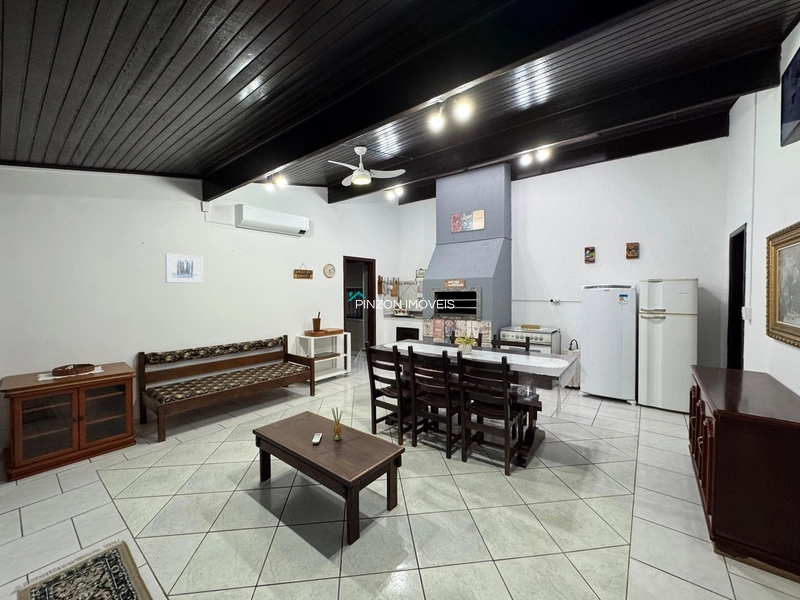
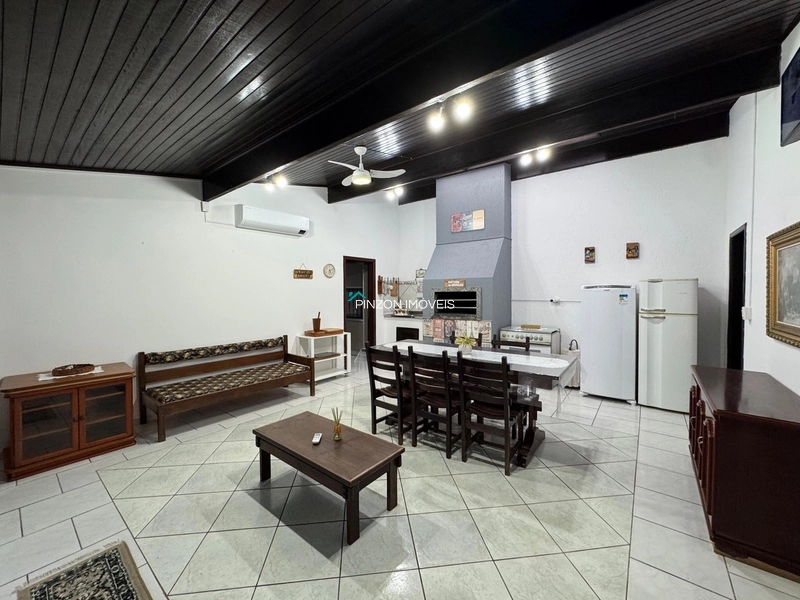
- wall art (185, 269)
